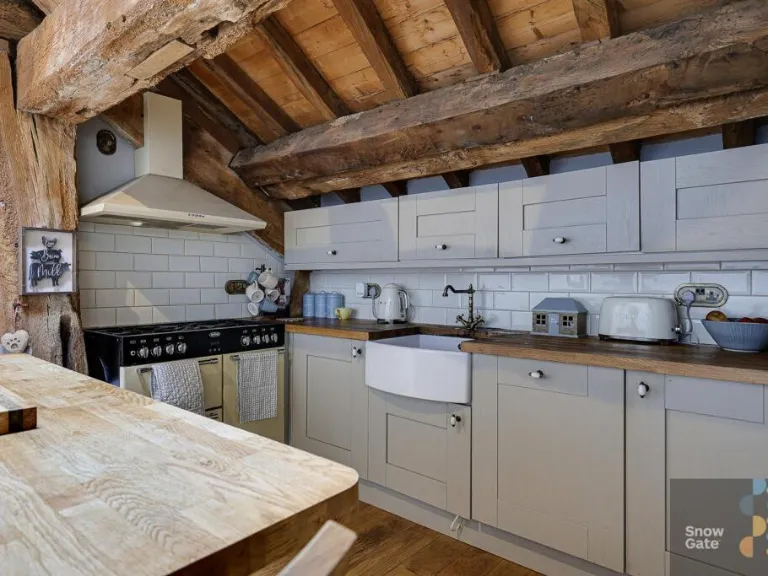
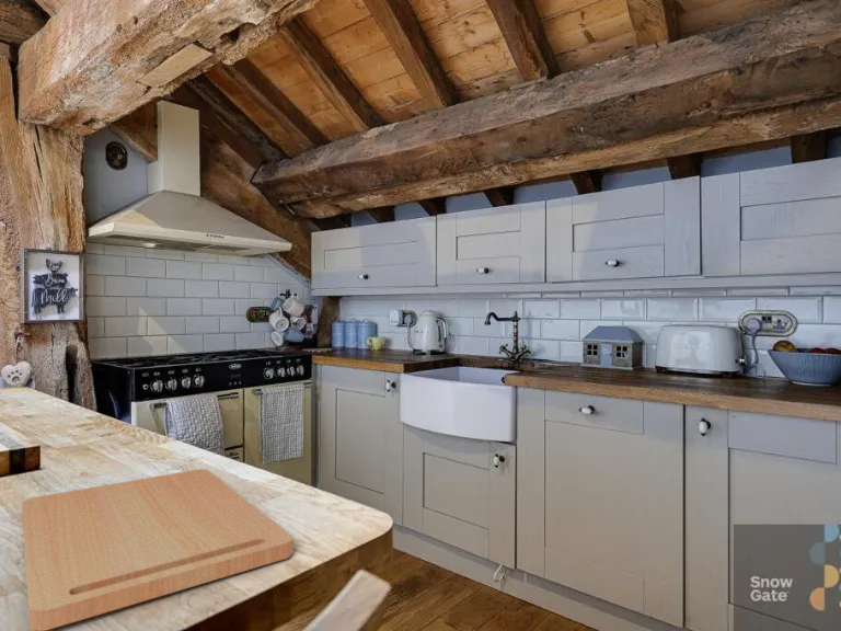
+ cutting board (146, 524)
